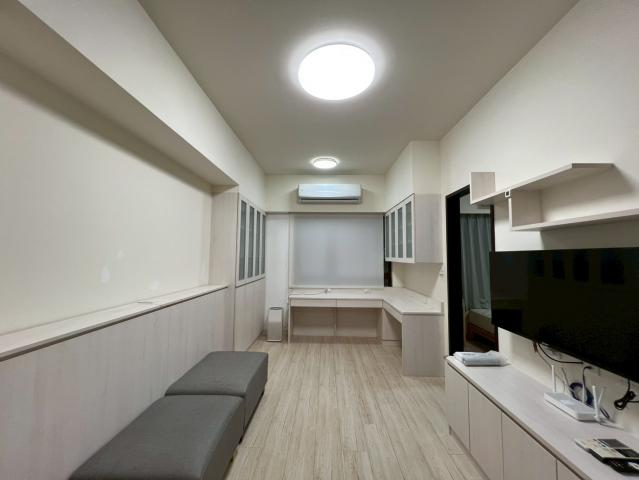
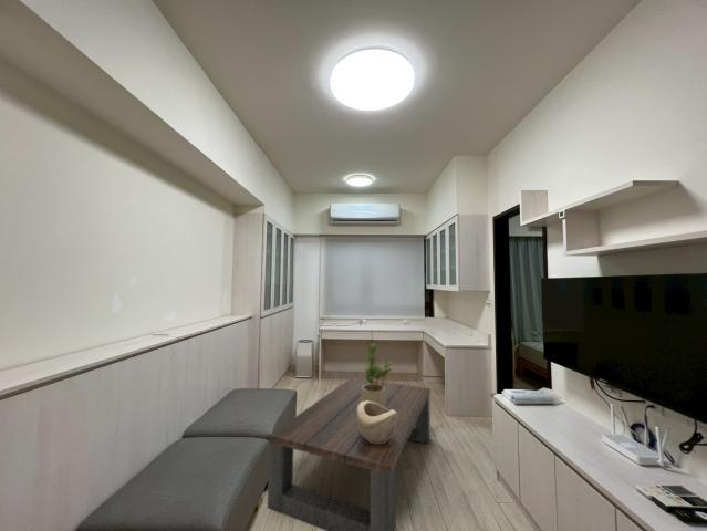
+ coffee table (364, 437)
+ decorative bowl (376, 421)
+ potted plant (376, 374)
